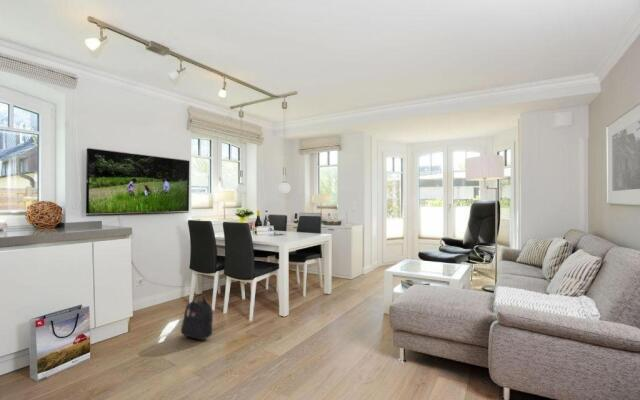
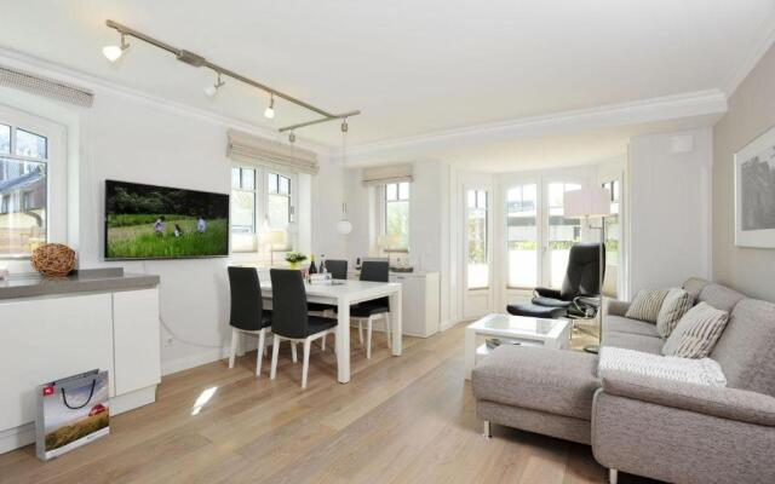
- backpack (197, 316)
